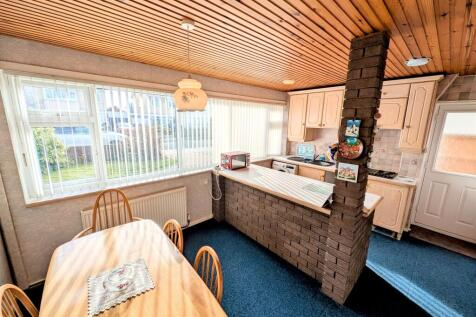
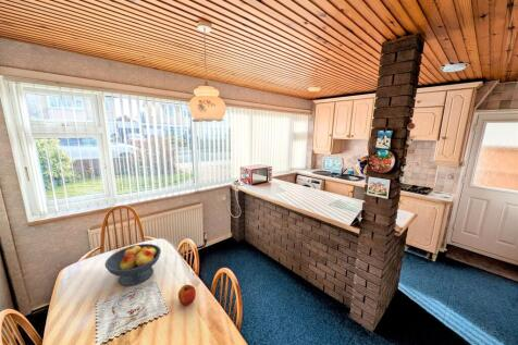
+ apple (187, 294)
+ fruit bowl (135, 262)
